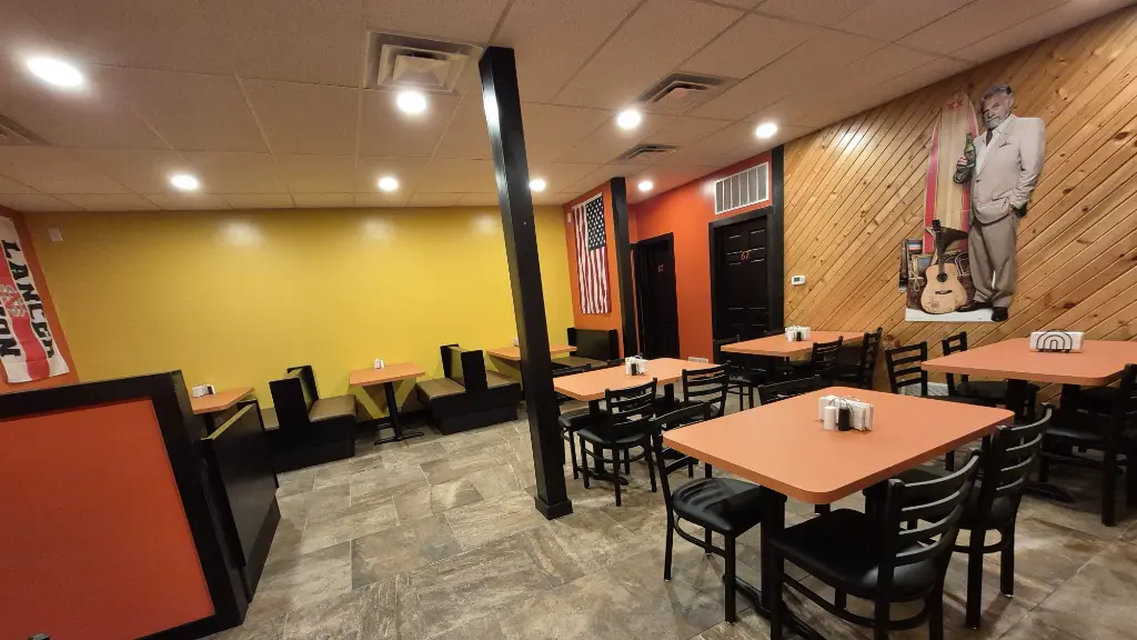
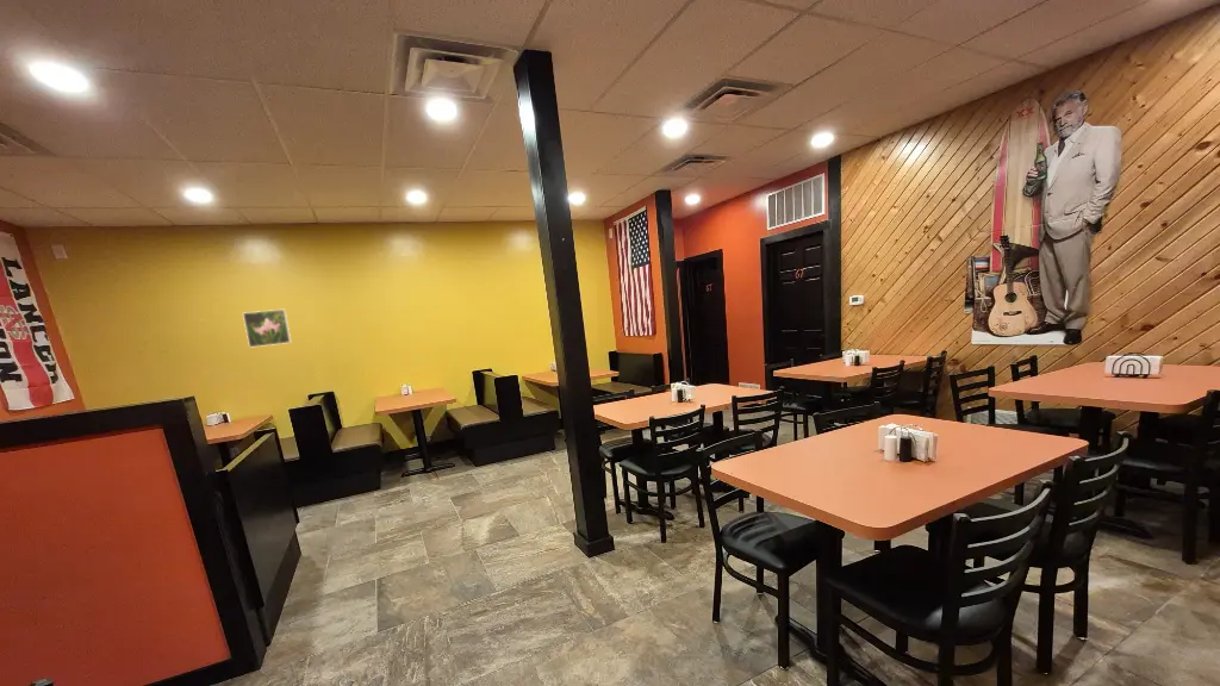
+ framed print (267, 328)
